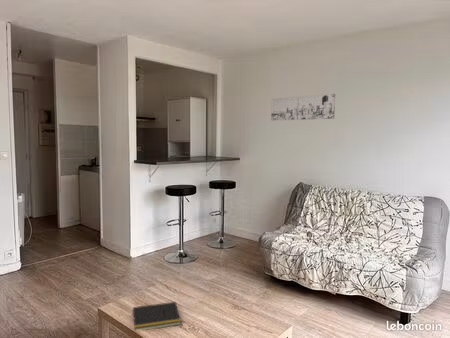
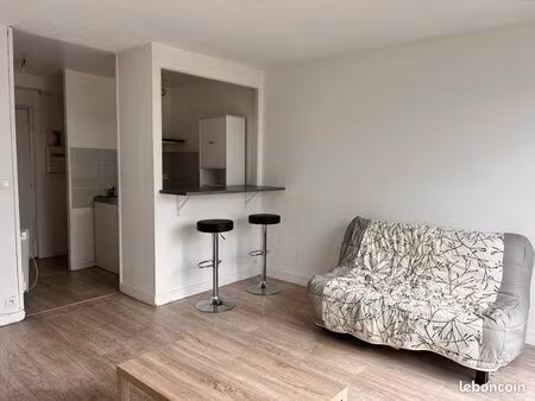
- notepad (156, 315)
- wall art (301, 108)
